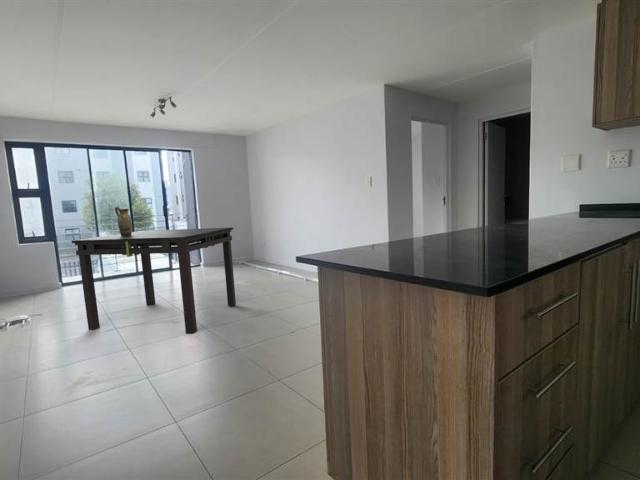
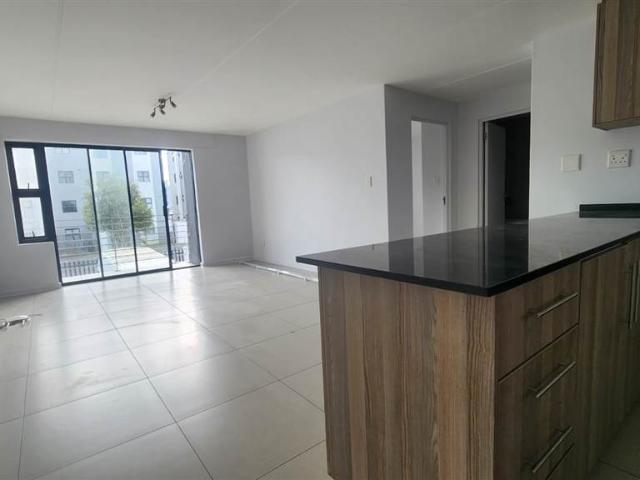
- ceramic jug (123, 221)
- dining table (152, 276)
